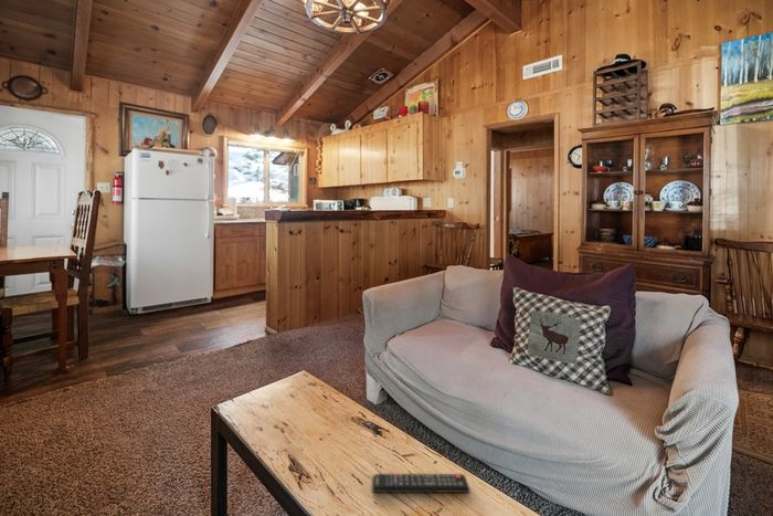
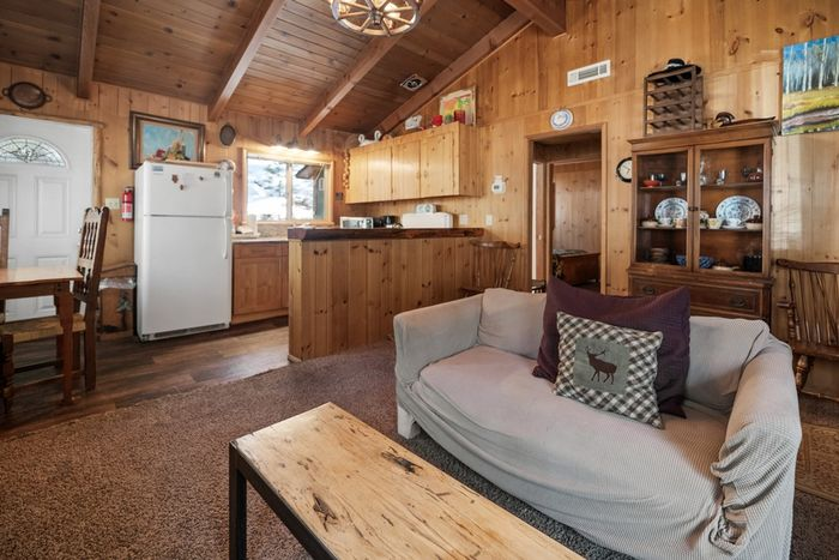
- remote control (420, 484)
